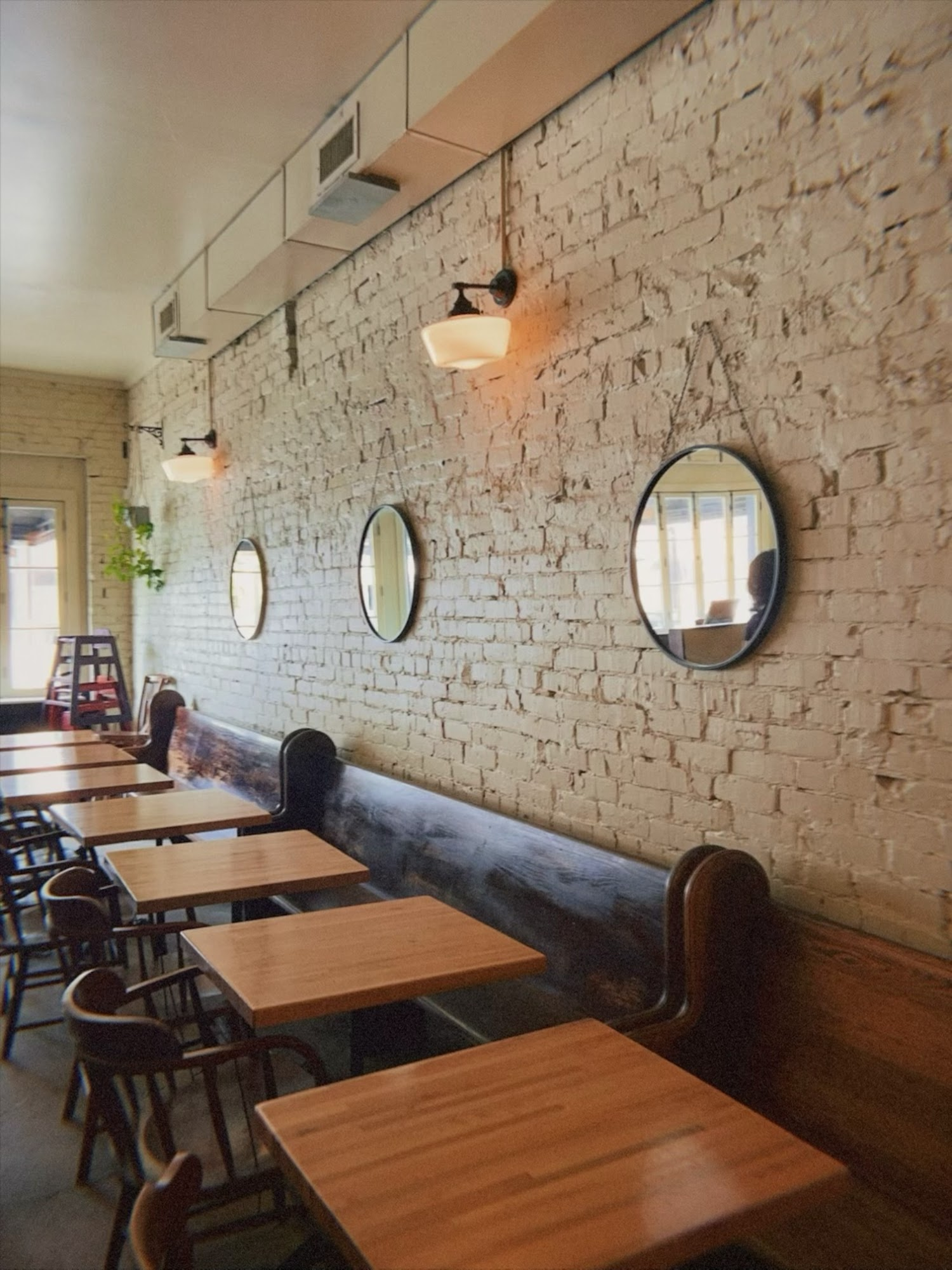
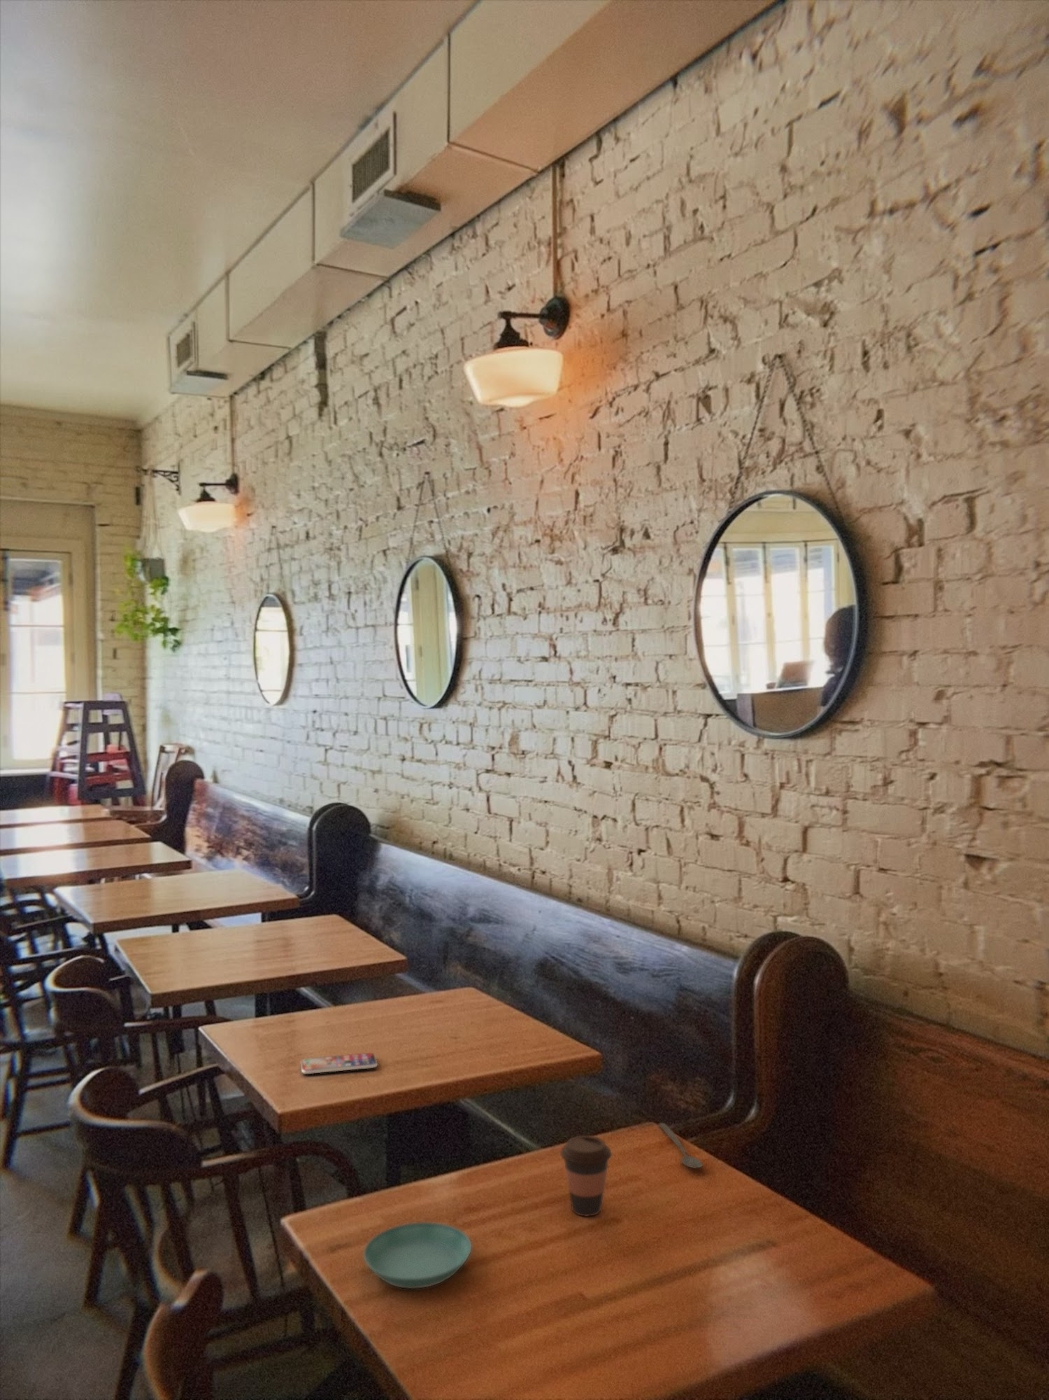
+ coffee cup (586, 1176)
+ smartphone (338, 1064)
+ saucer (418, 1257)
+ spoon (679, 1144)
